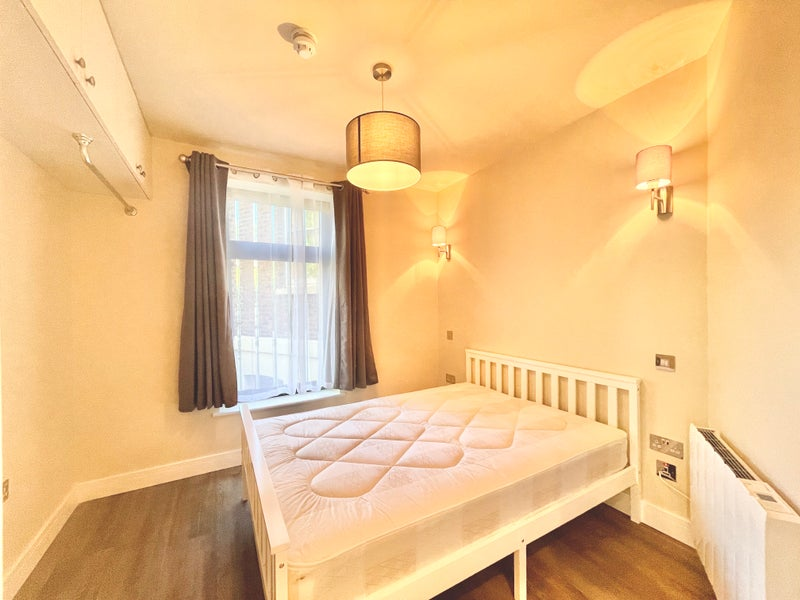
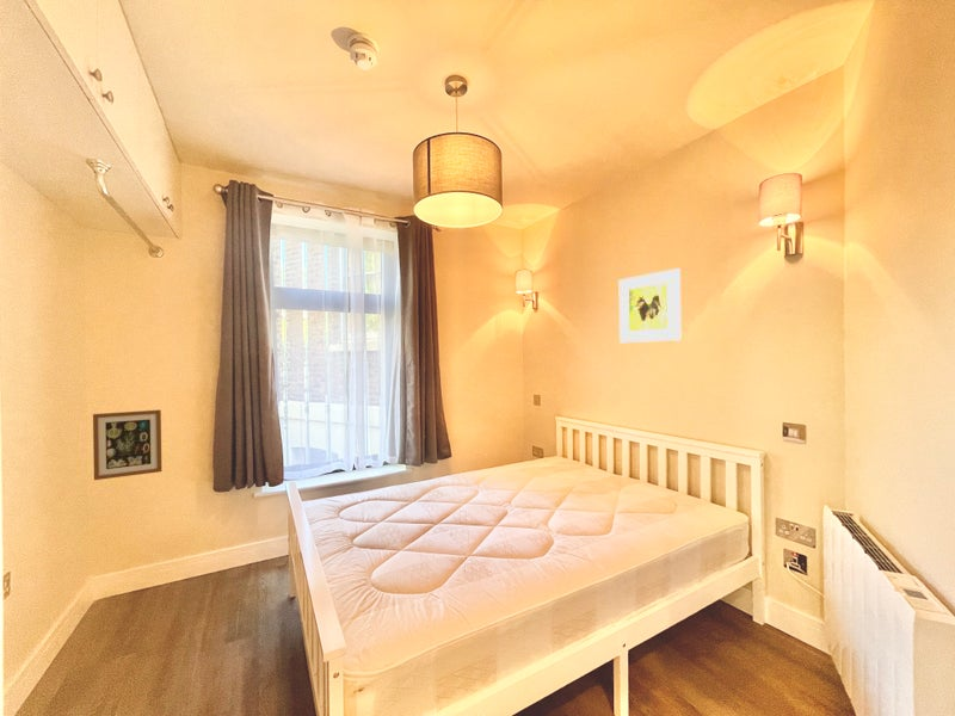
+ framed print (647, 308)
+ wall art (128, 443)
